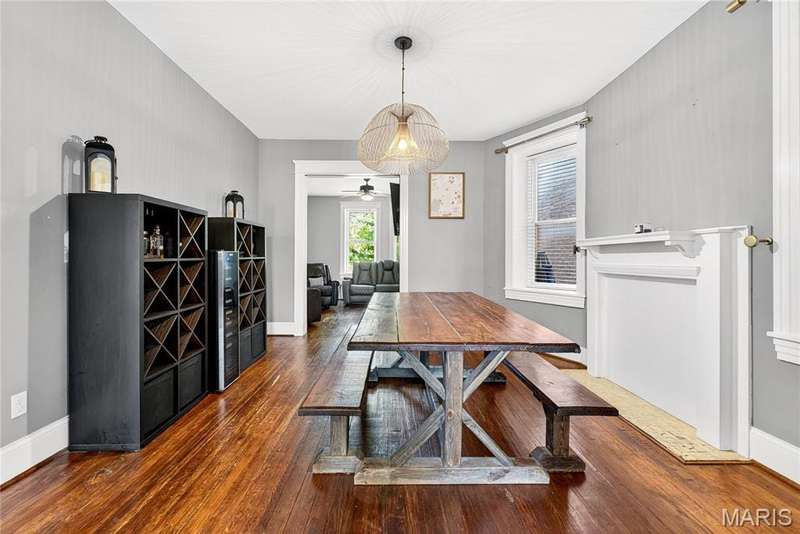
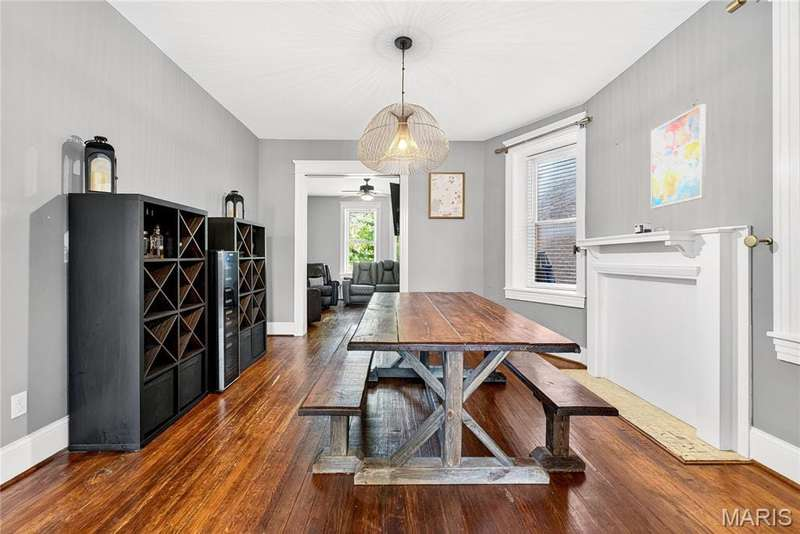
+ wall art (675, 161)
